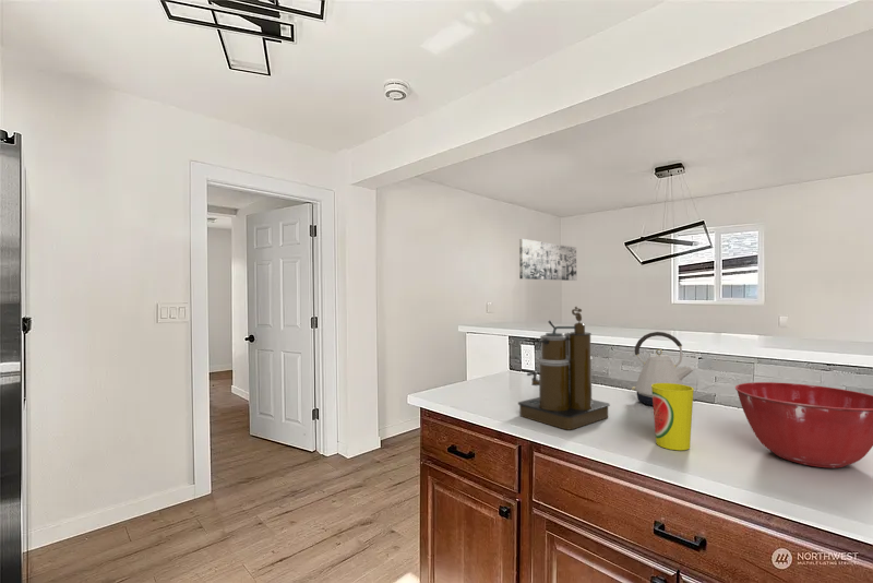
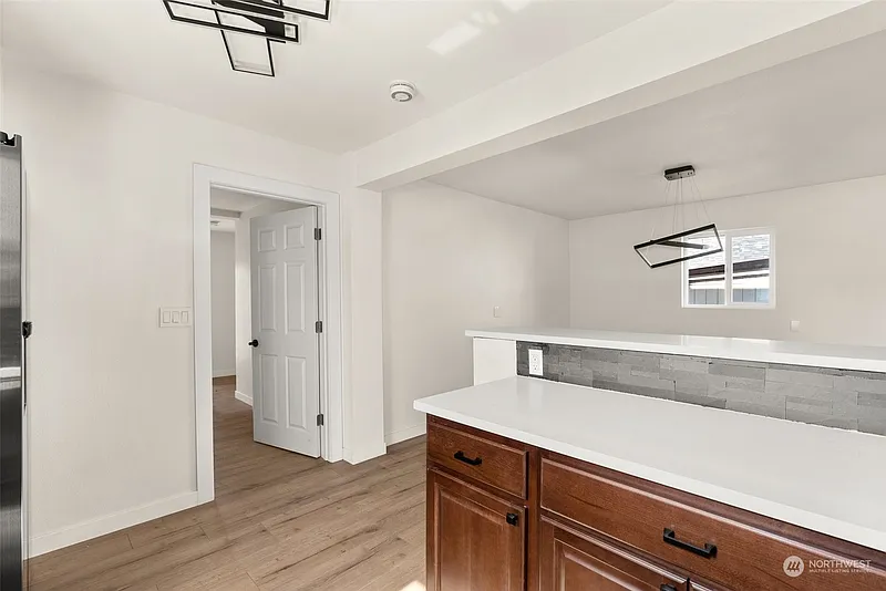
- coffee maker (562, 360)
- wall art (550, 261)
- mixing bowl (808, 425)
- kettle (661, 367)
- cup (672, 415)
